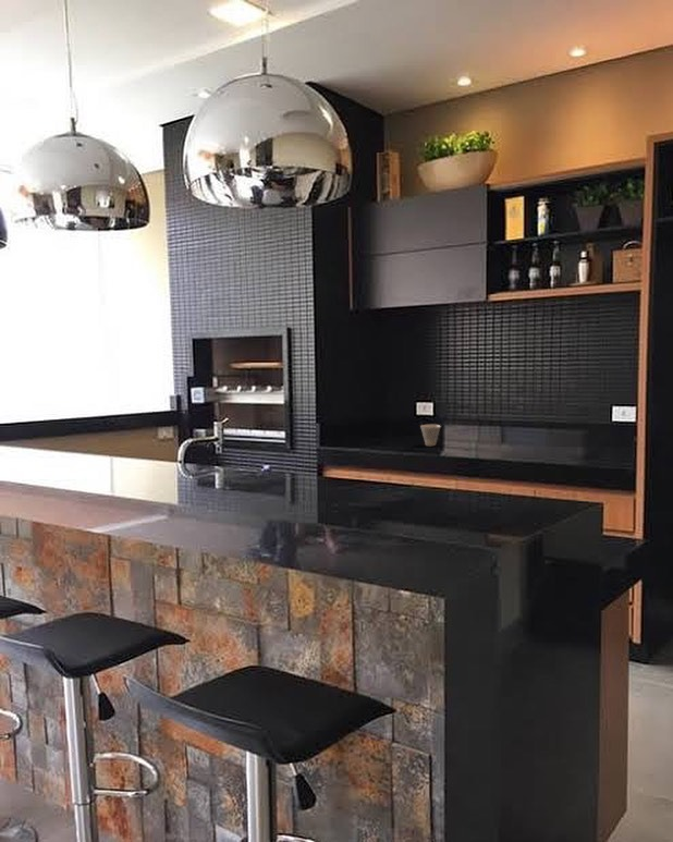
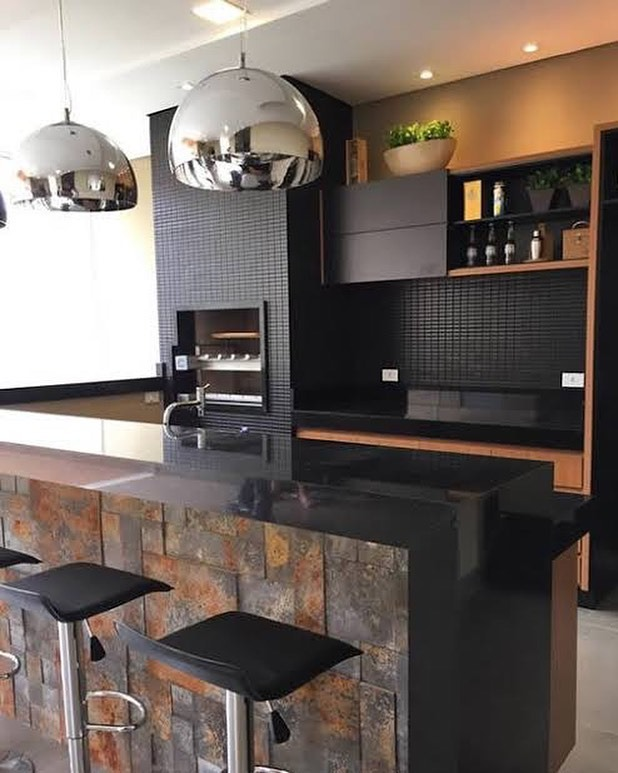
- cup (430, 435)
